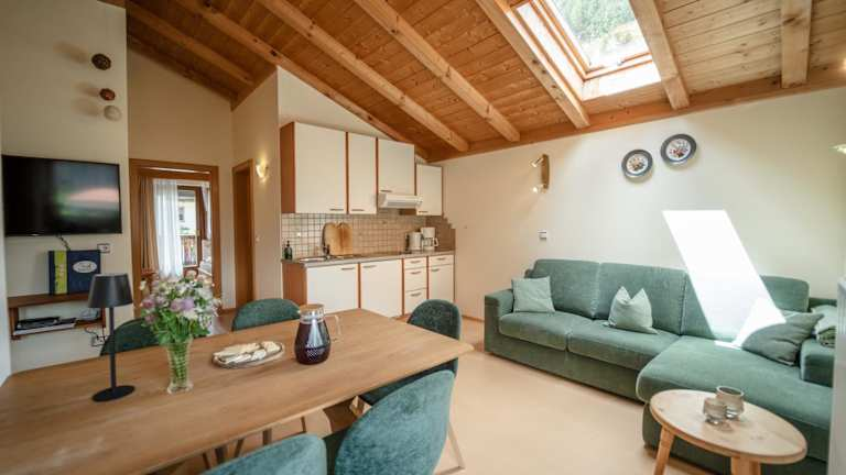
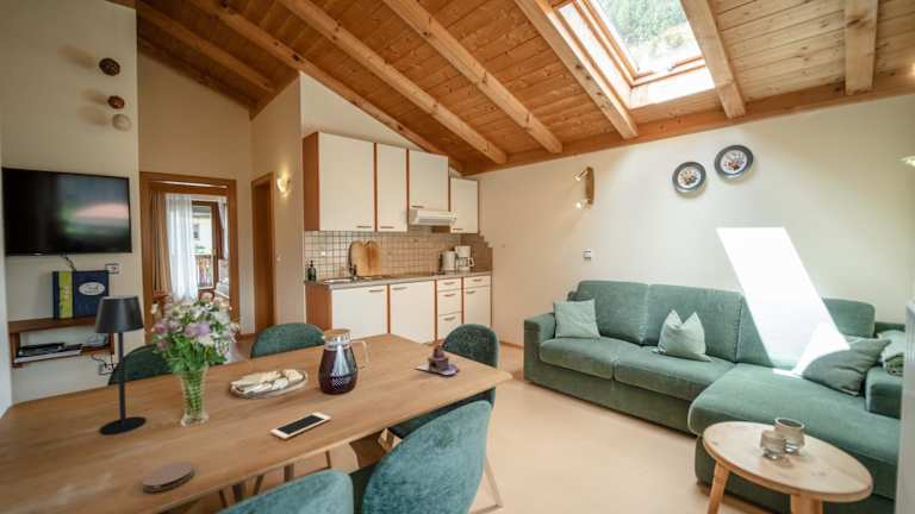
+ teapot (440, 357)
+ coaster (168, 475)
+ cell phone (301, 424)
